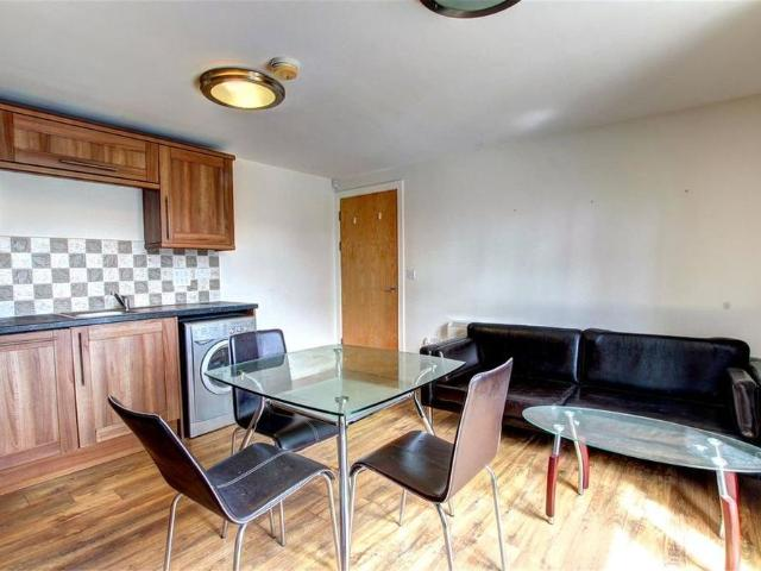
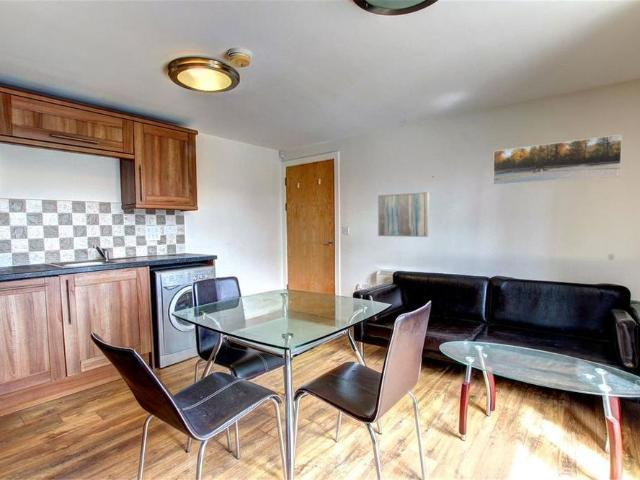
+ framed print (551, 162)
+ wall art (402, 215)
